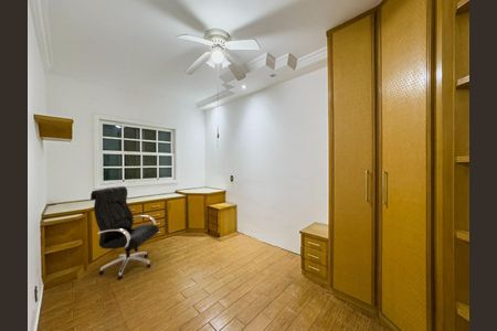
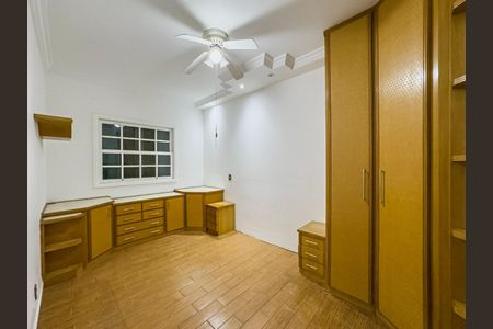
- office chair (128, 226)
